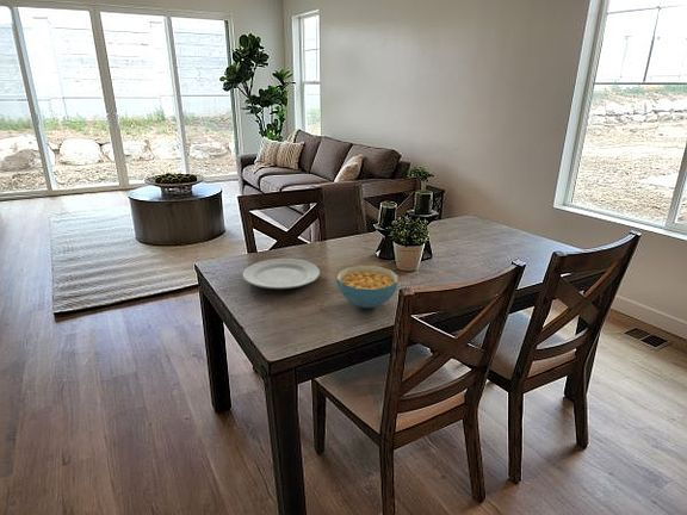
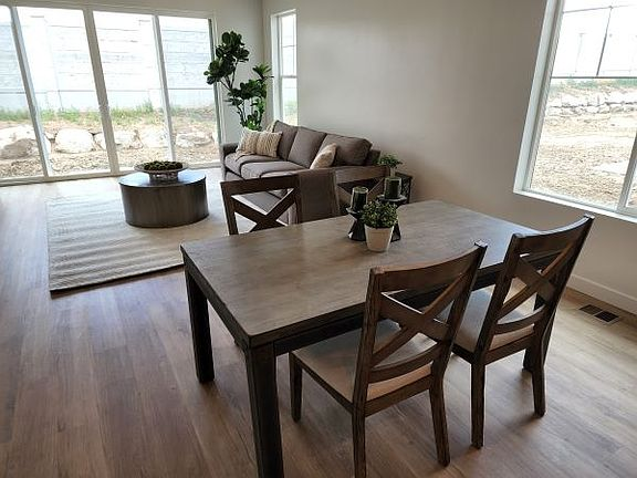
- cereal bowl (366, 290)
- chinaware (281, 274)
